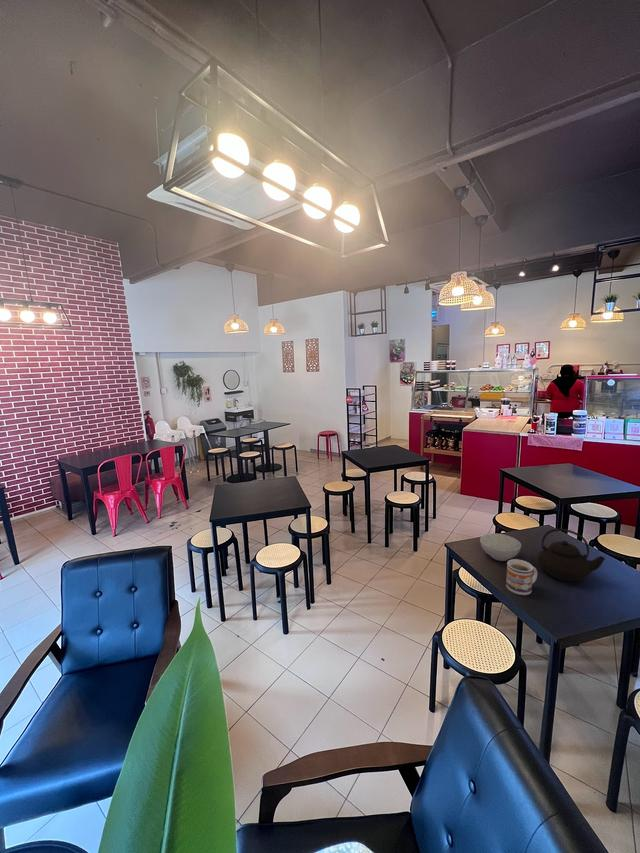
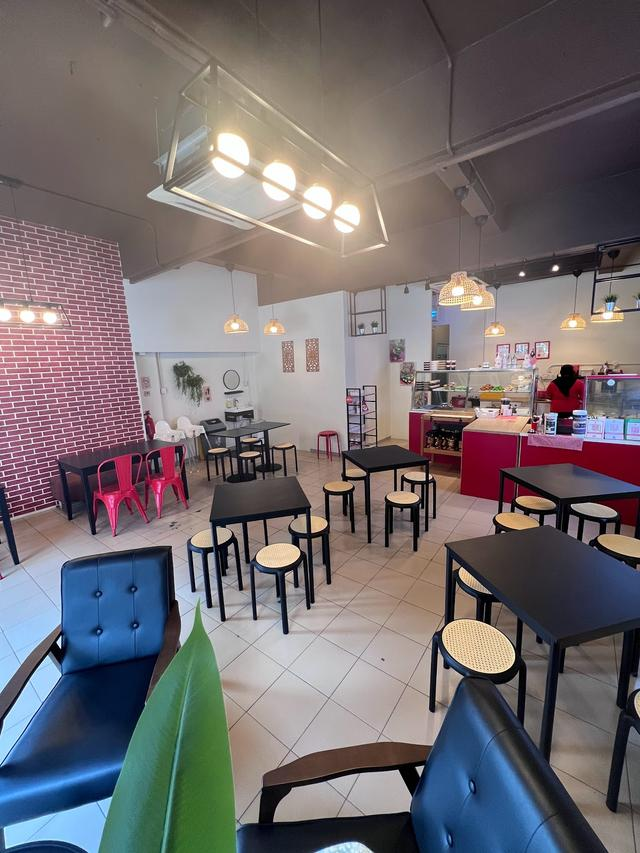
- mug (522, 576)
- teapot (570, 553)
- bowl (499, 547)
